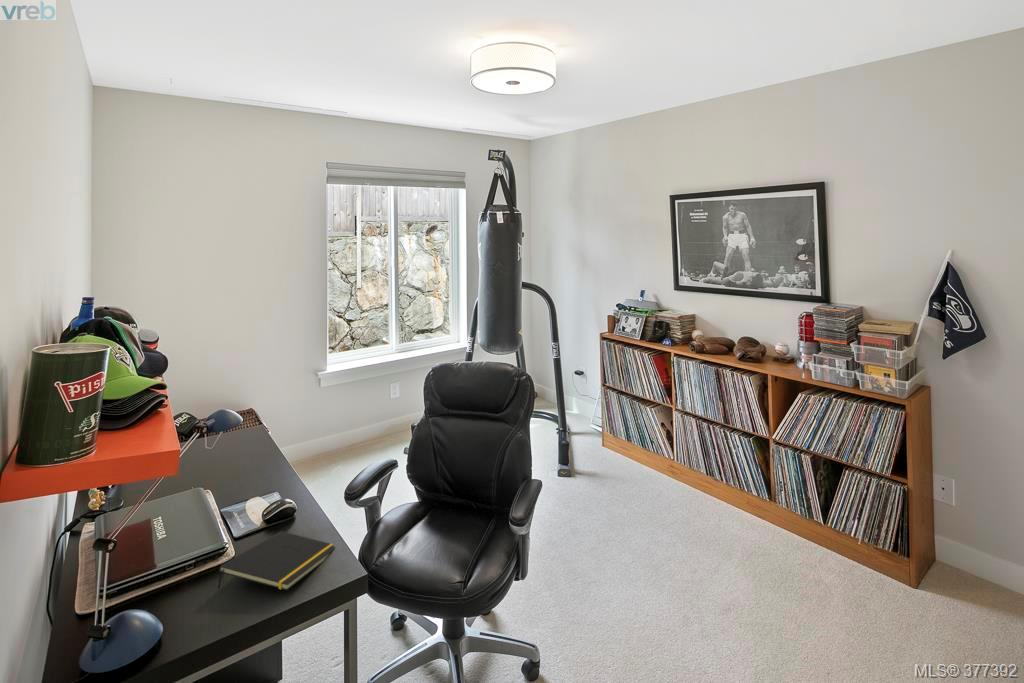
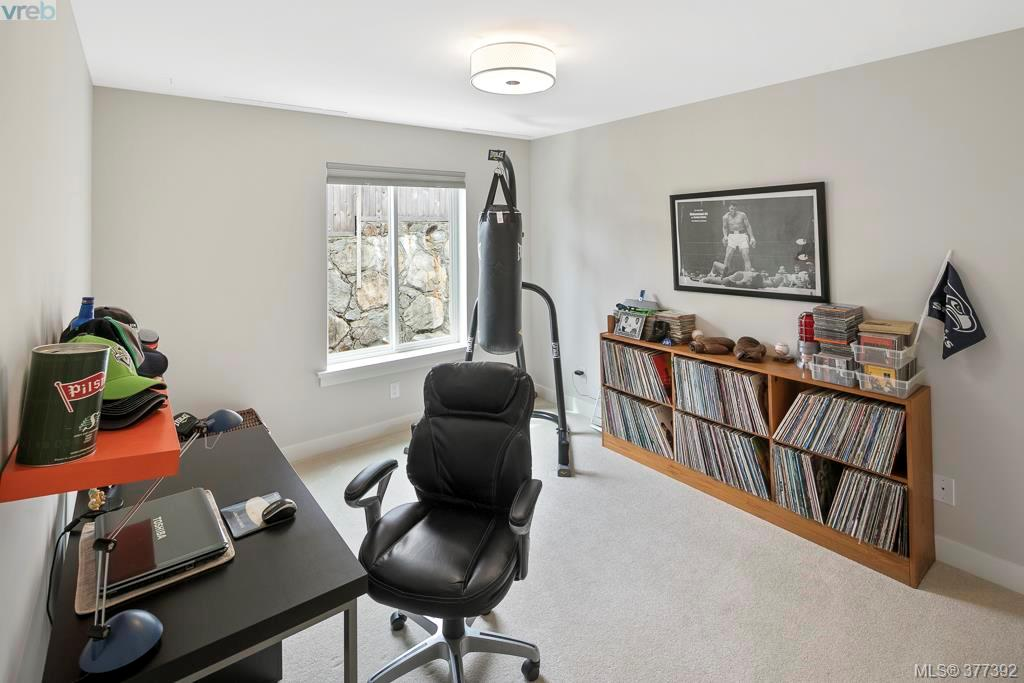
- notepad (283, 557)
